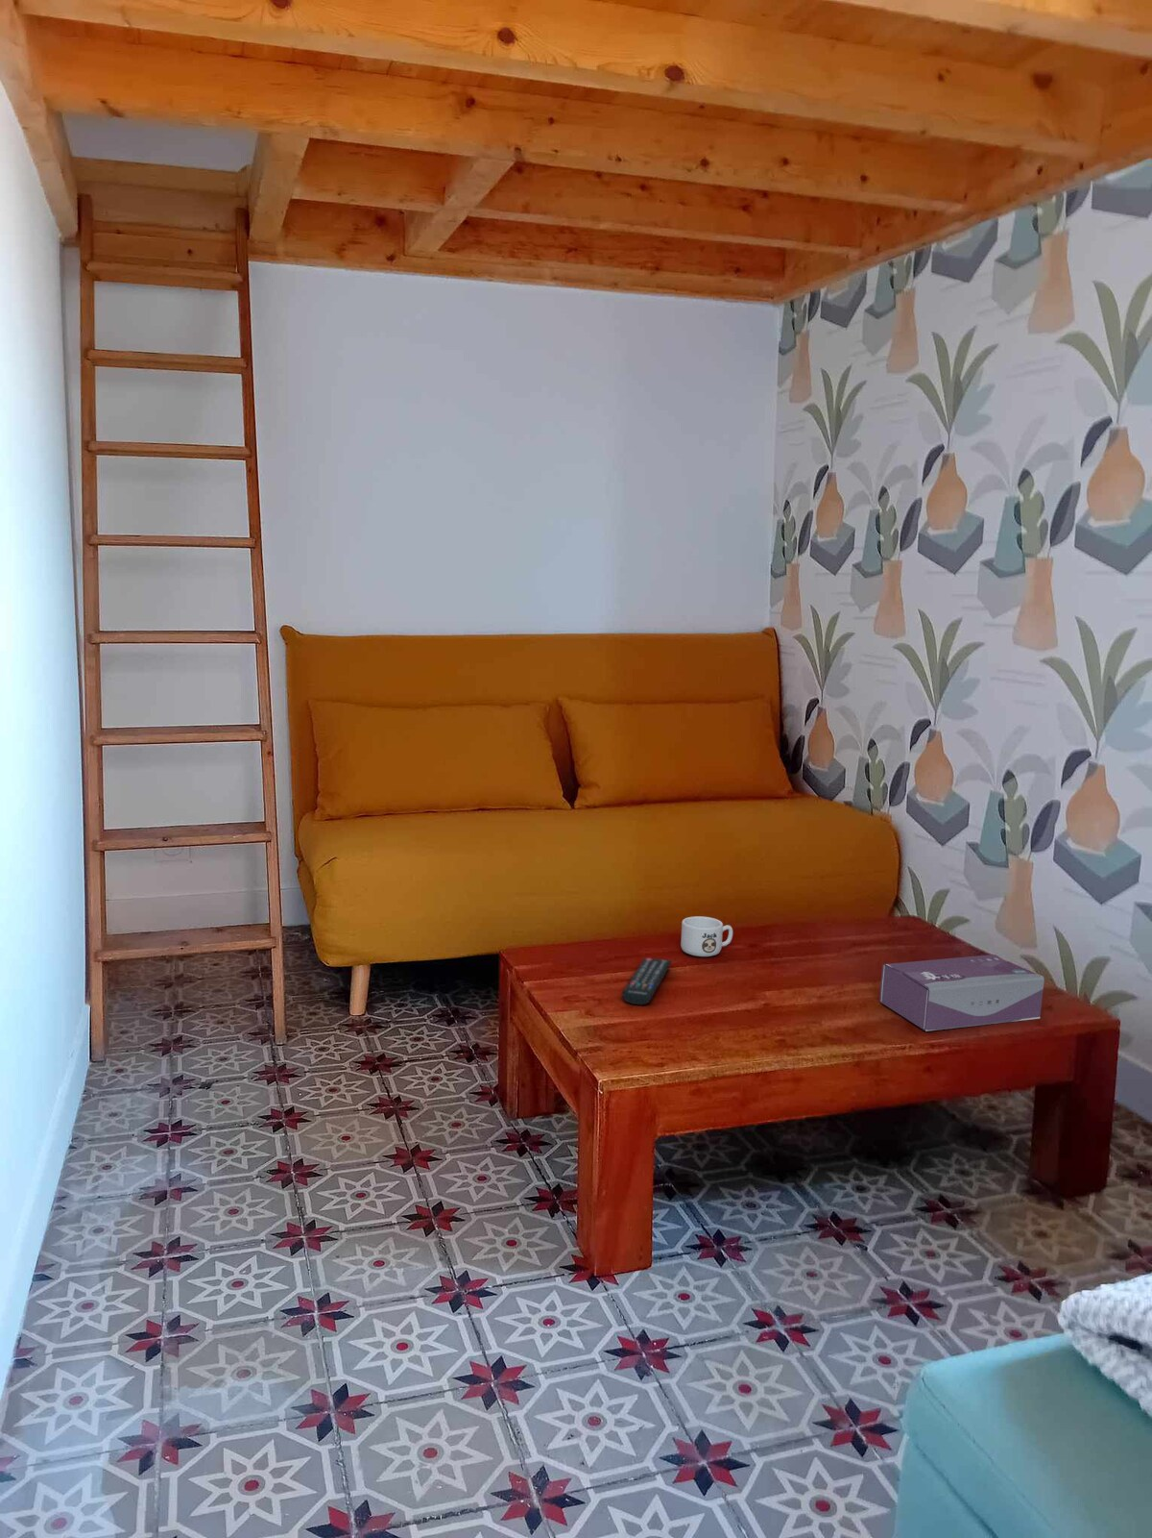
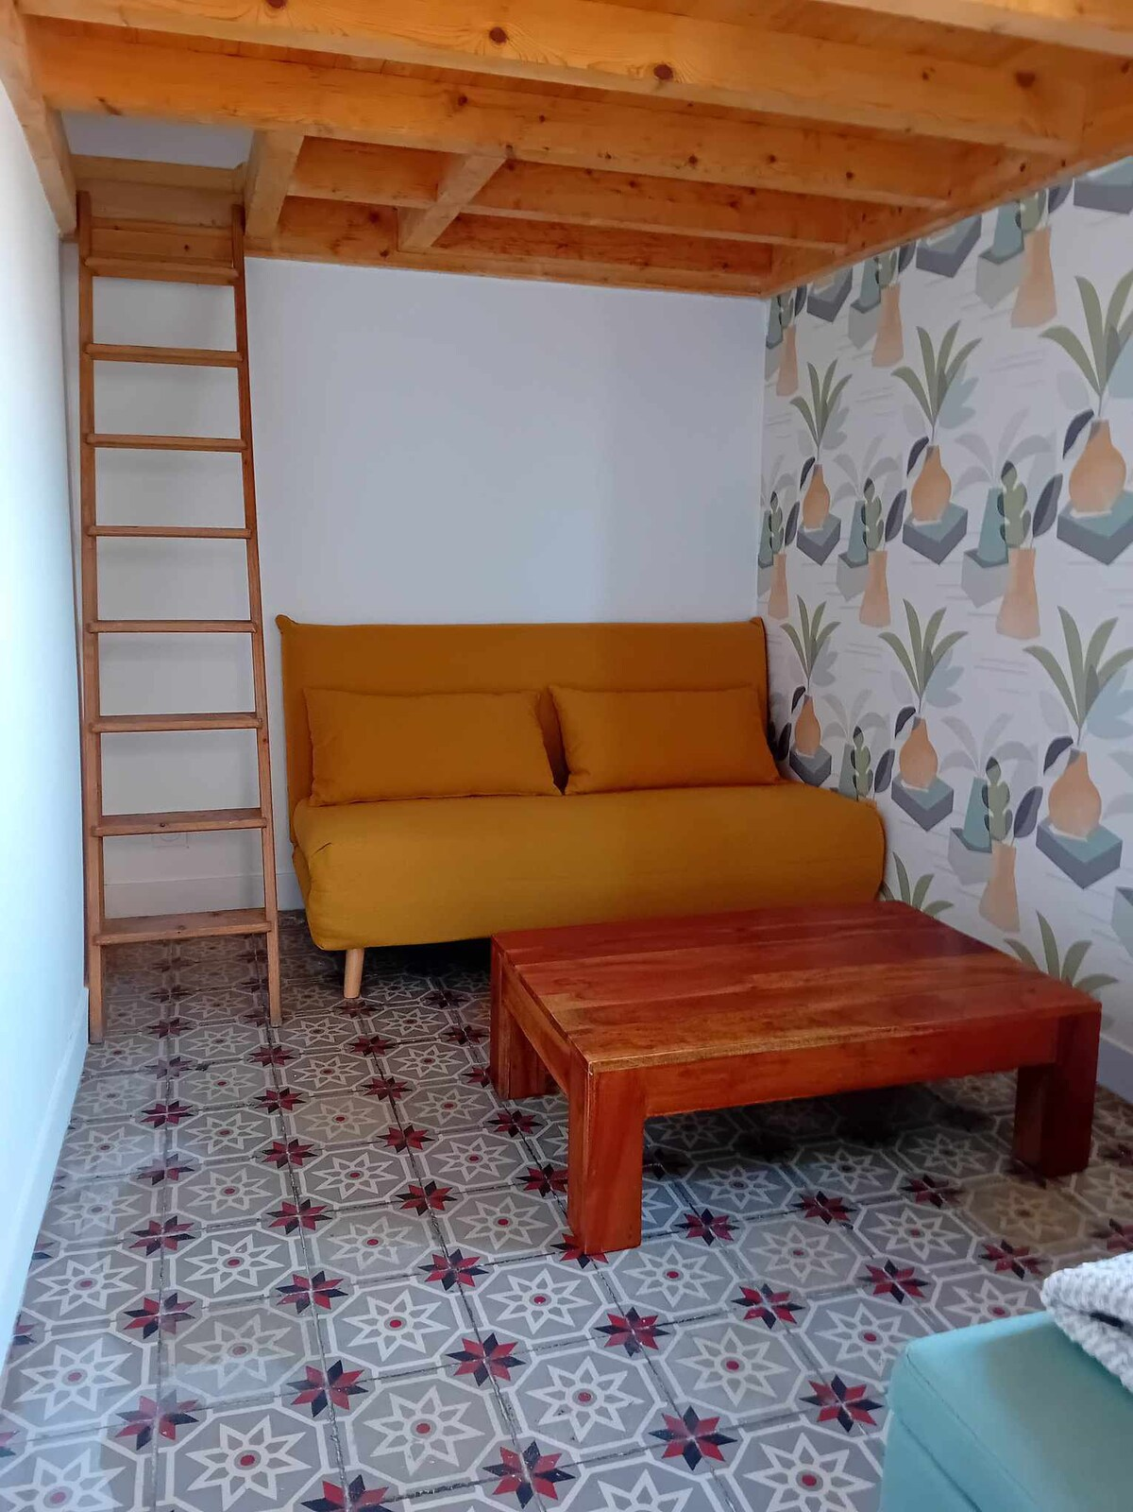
- mug (708, 936)
- tissue box (960, 989)
- remote control (647, 980)
